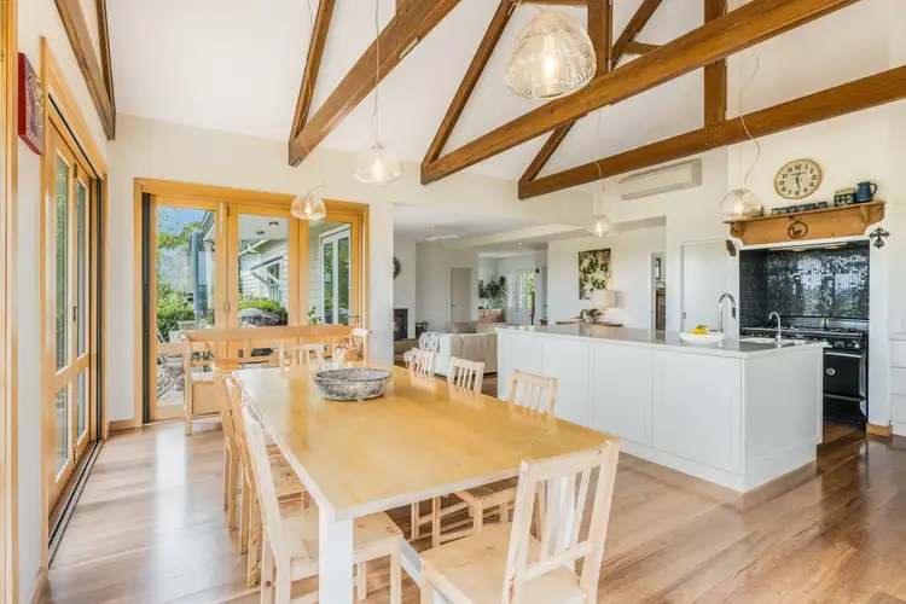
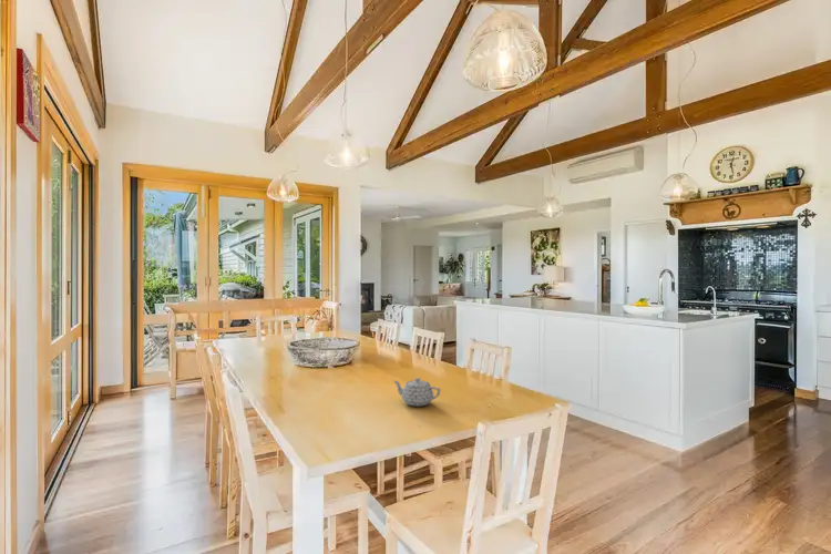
+ teapot (416, 390)
